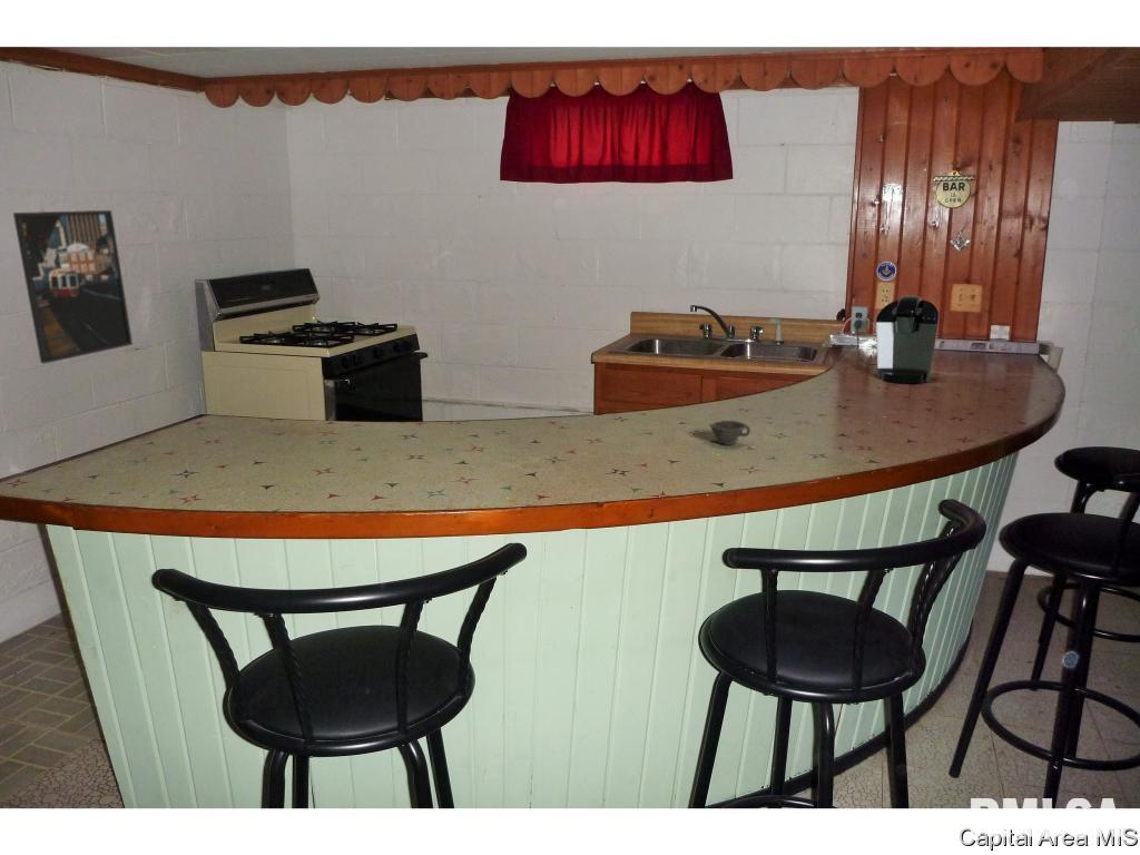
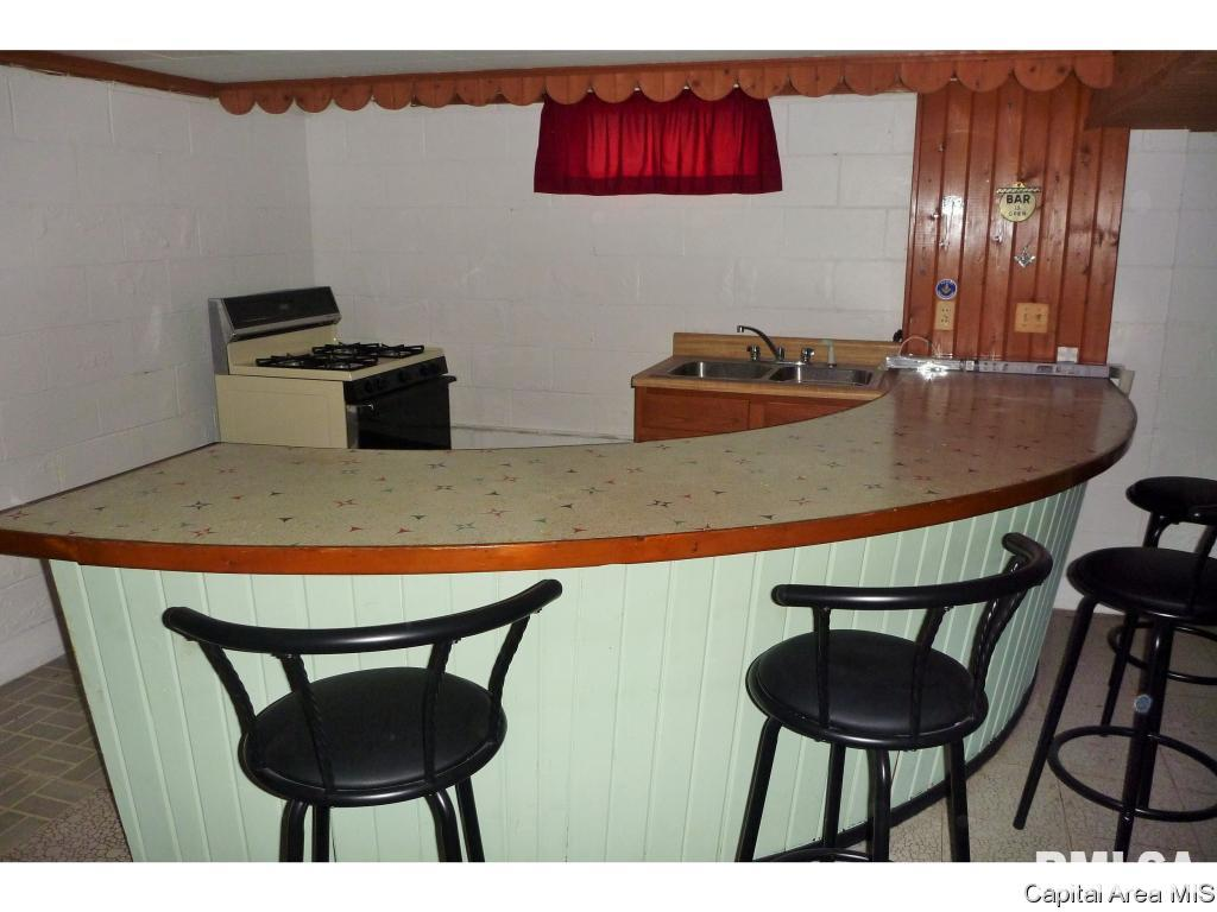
- coffee maker (890, 336)
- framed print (77, 284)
- cup (729, 433)
